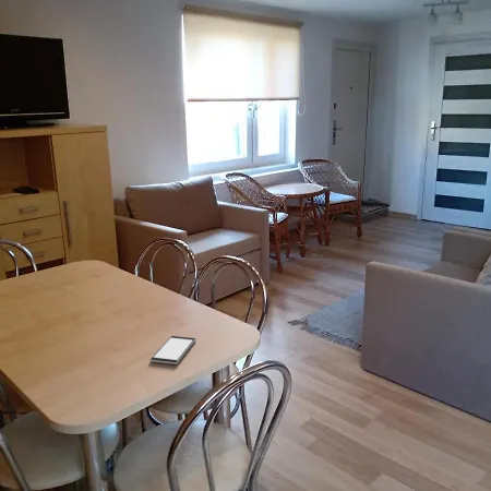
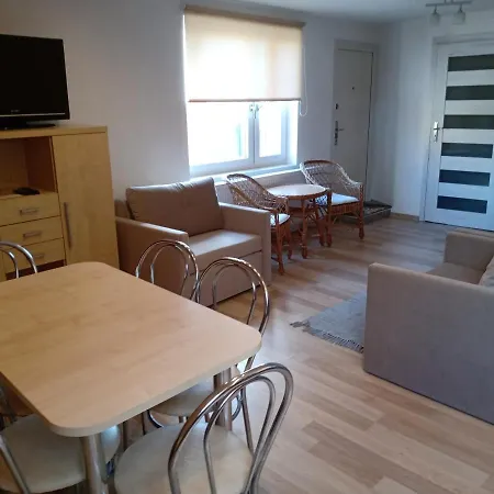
- smartphone (173, 349)
